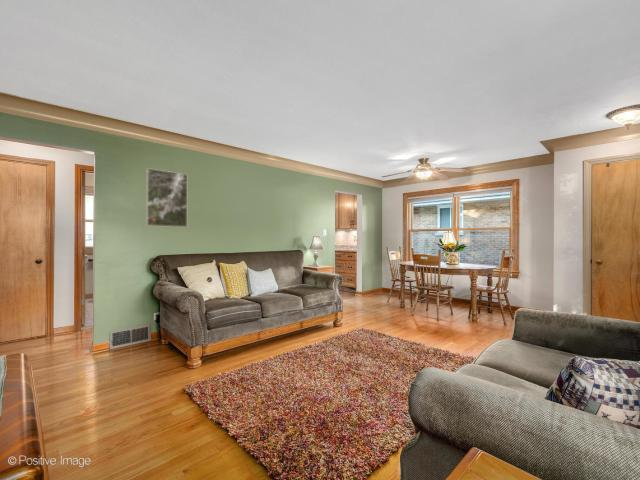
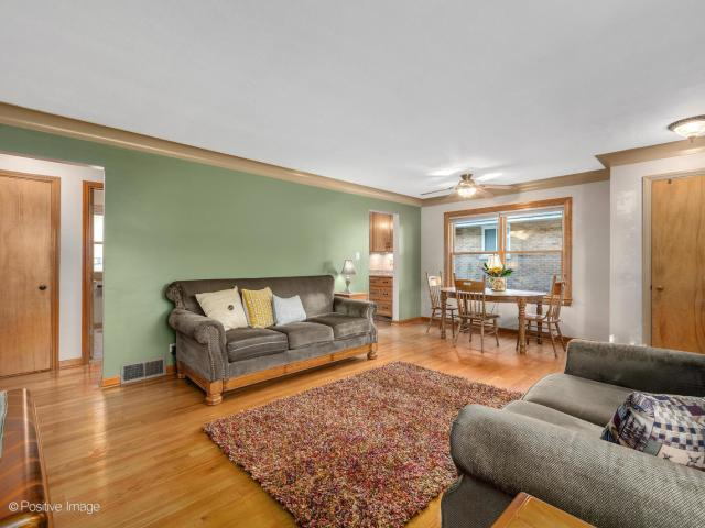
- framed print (167, 199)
